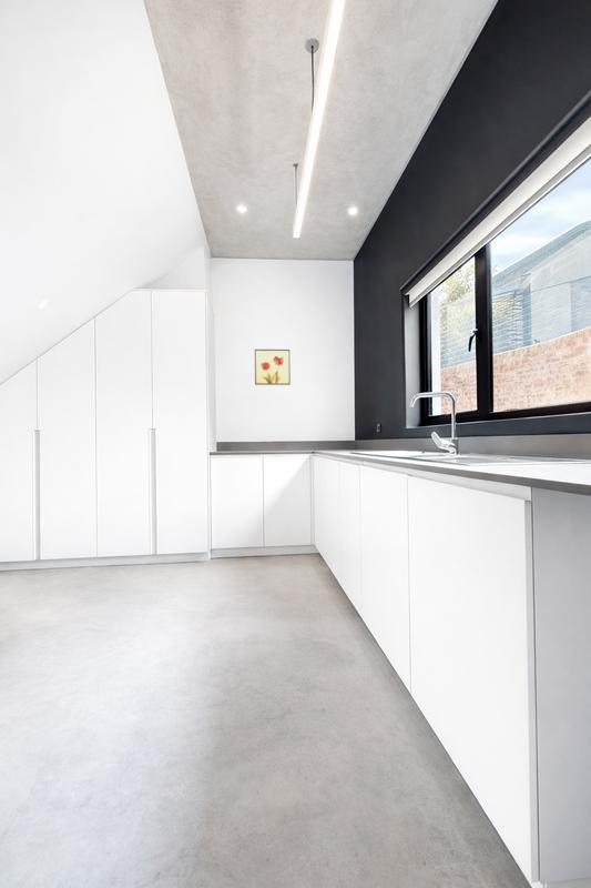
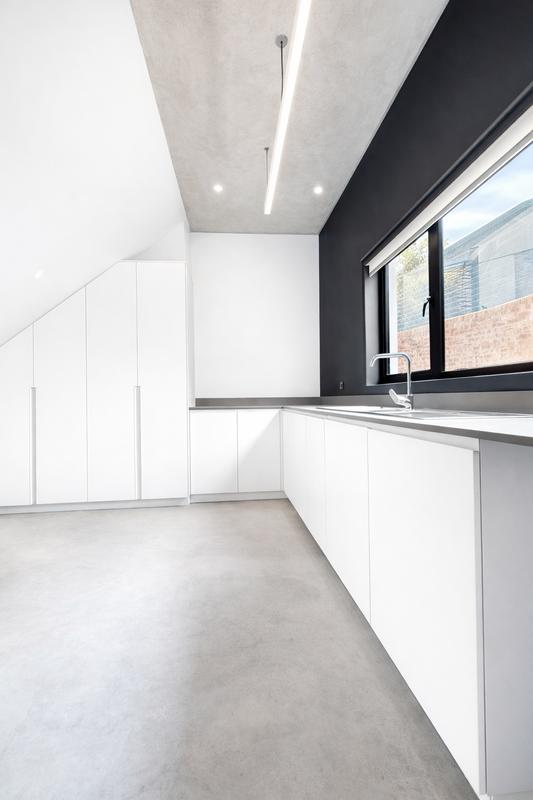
- wall art (272, 366)
